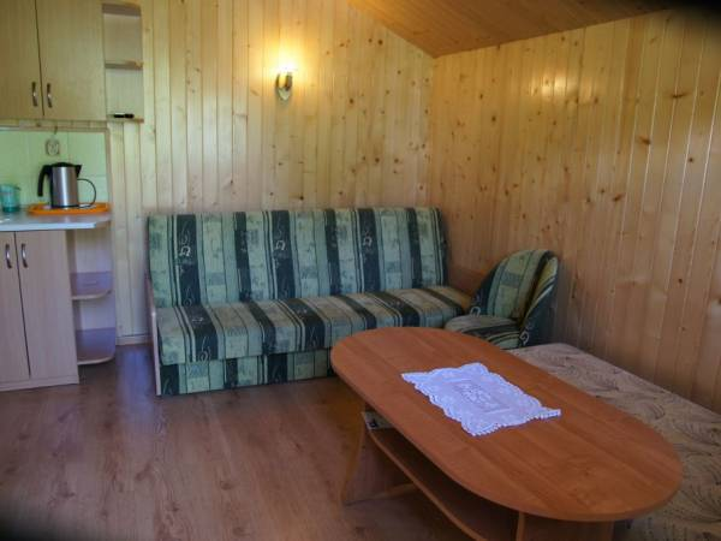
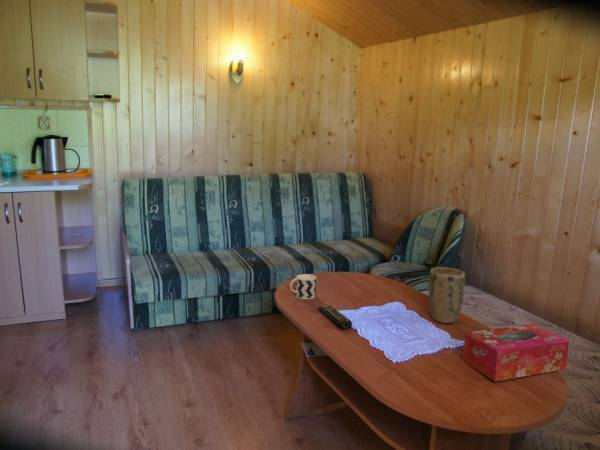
+ tissue box (515, 350)
+ plant pot (445, 295)
+ cup (302, 286)
+ remote control (334, 316)
